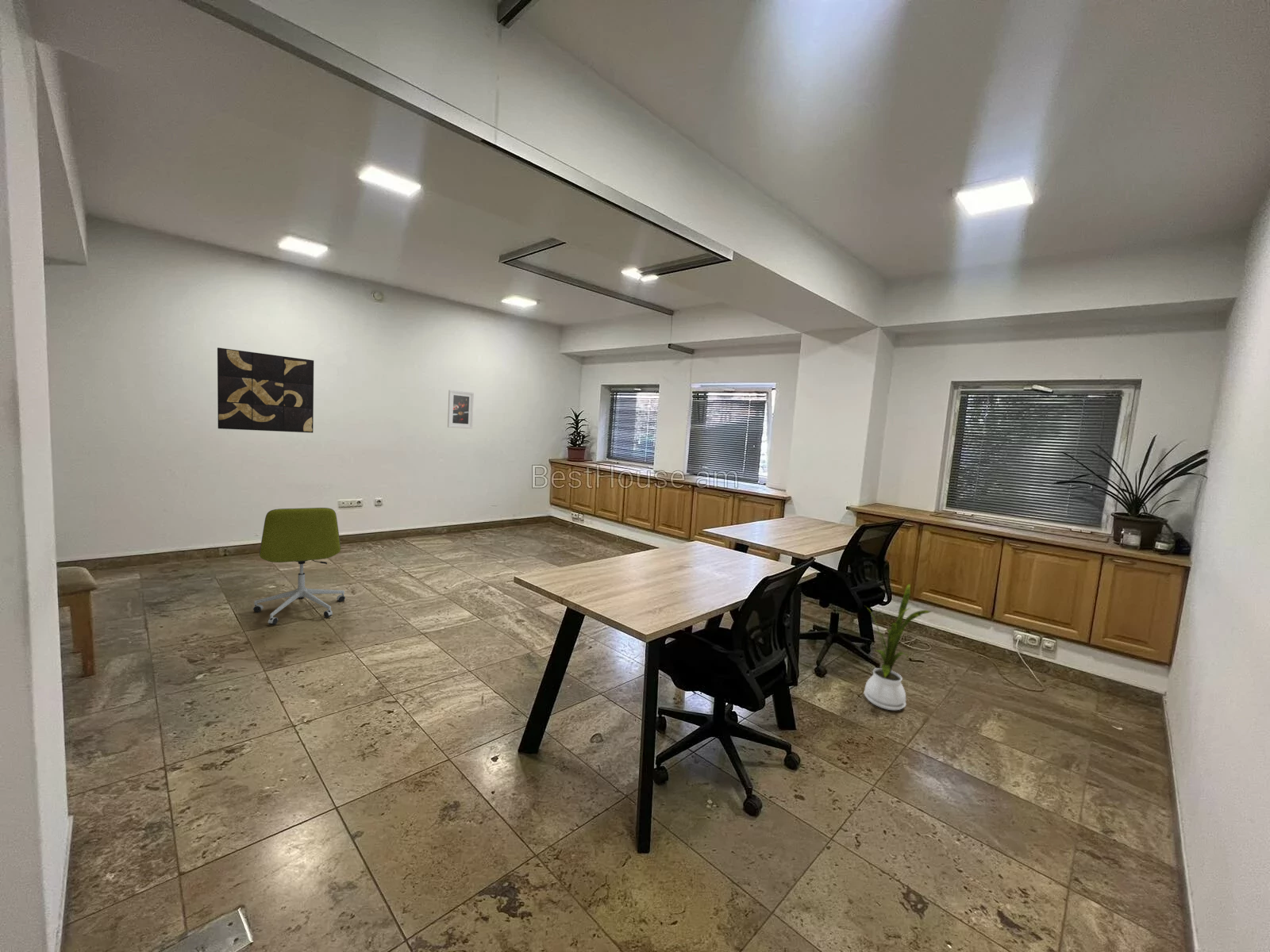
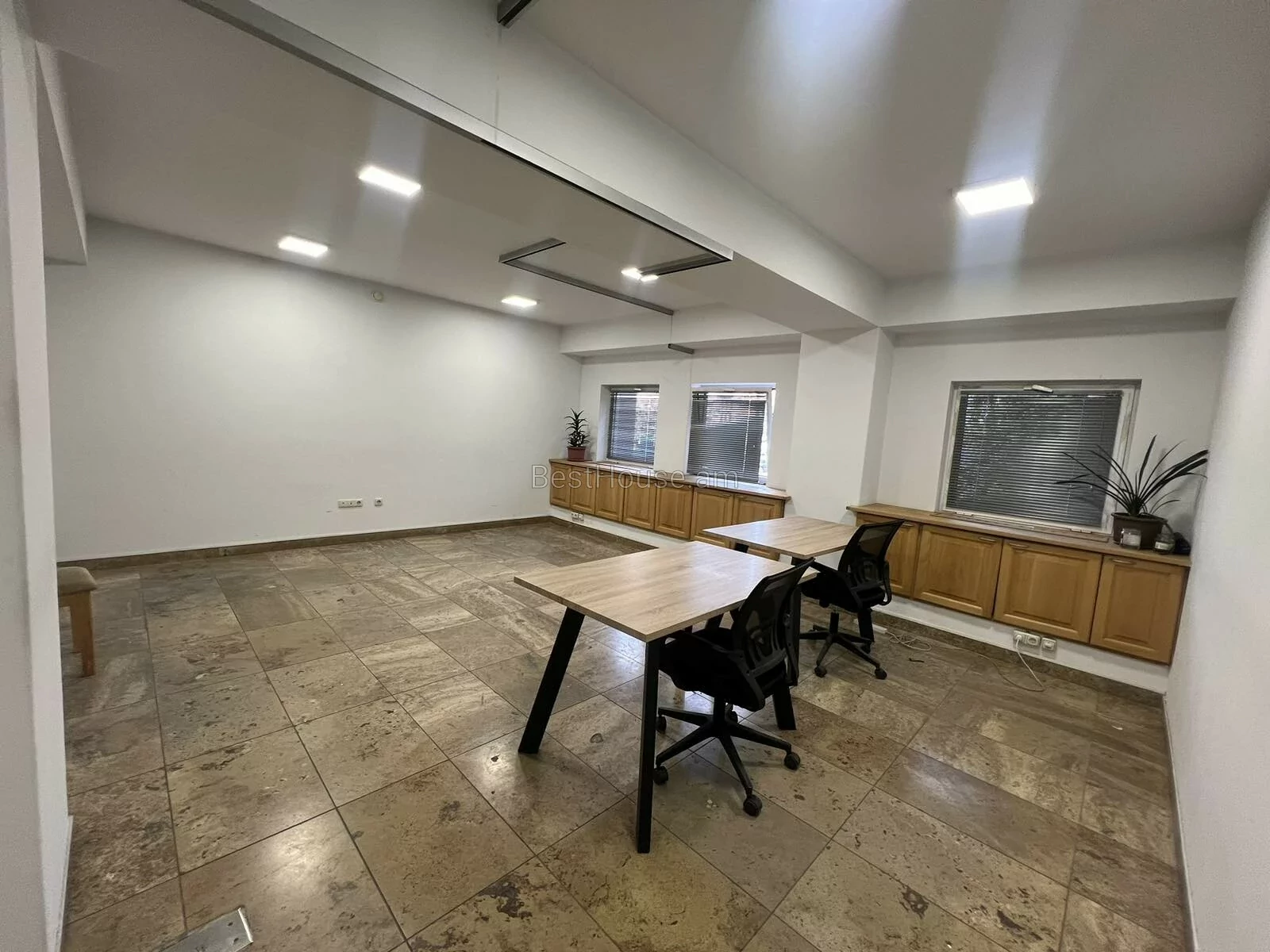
- house plant (893, 646)
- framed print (460, 409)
- wall art (267, 393)
- office chair (302, 556)
